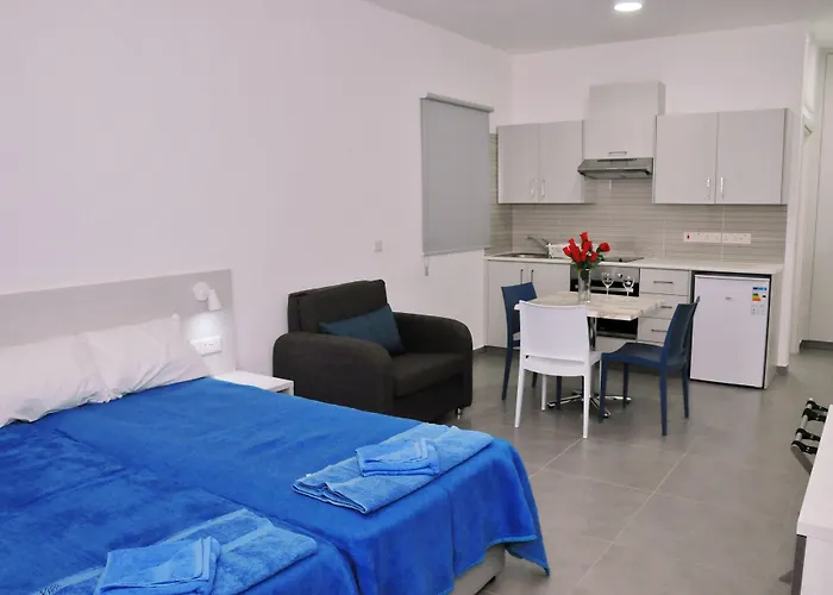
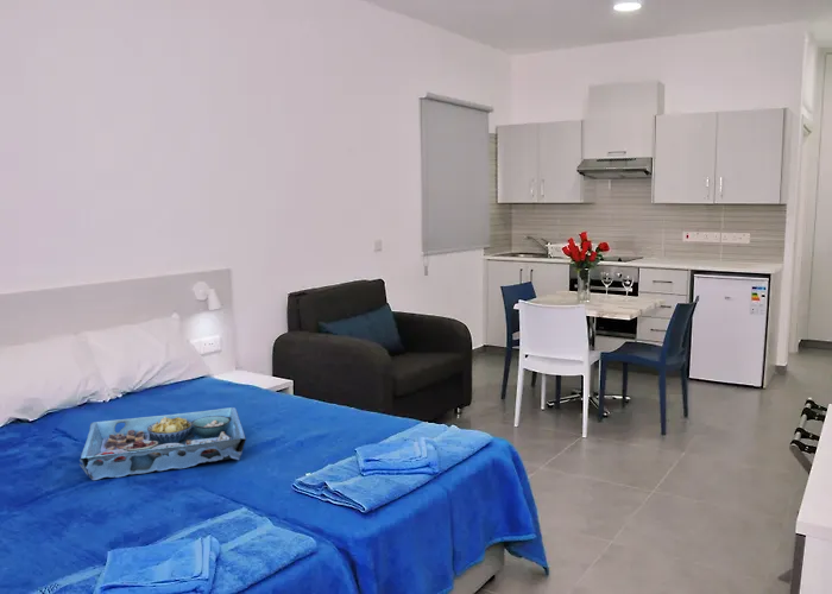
+ serving tray (165, 438)
